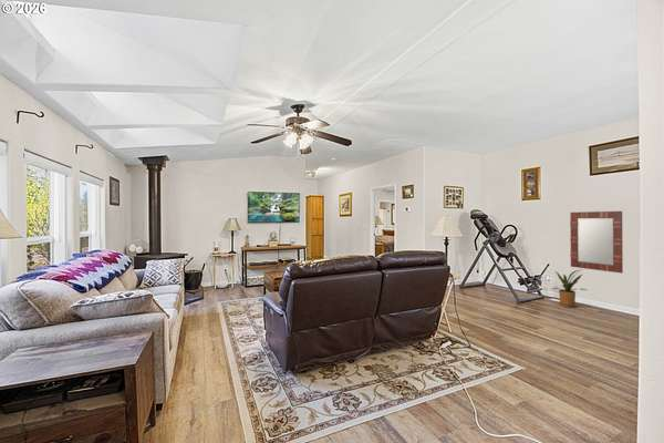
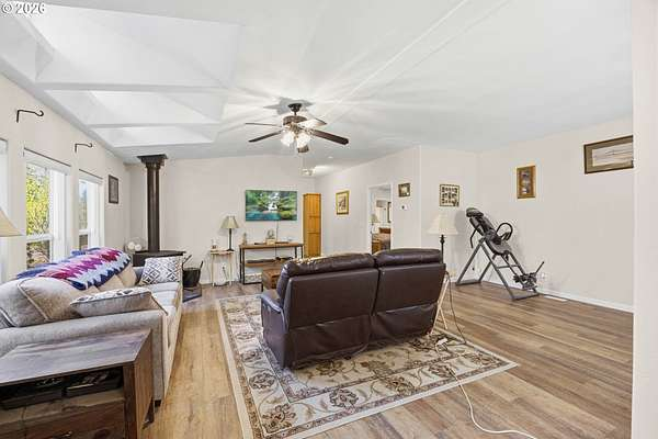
- home mirror (594, 240)
- house plant (567, 286)
